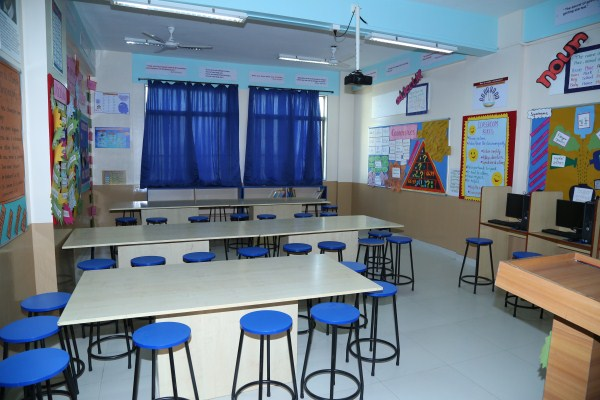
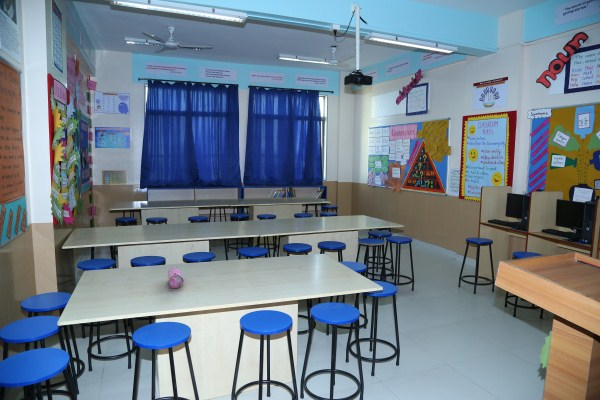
+ pencil case (175, 276)
